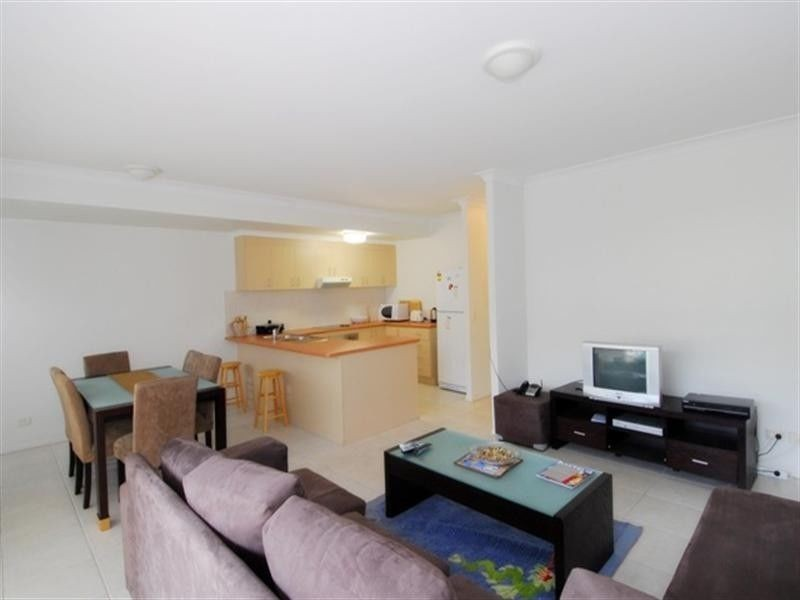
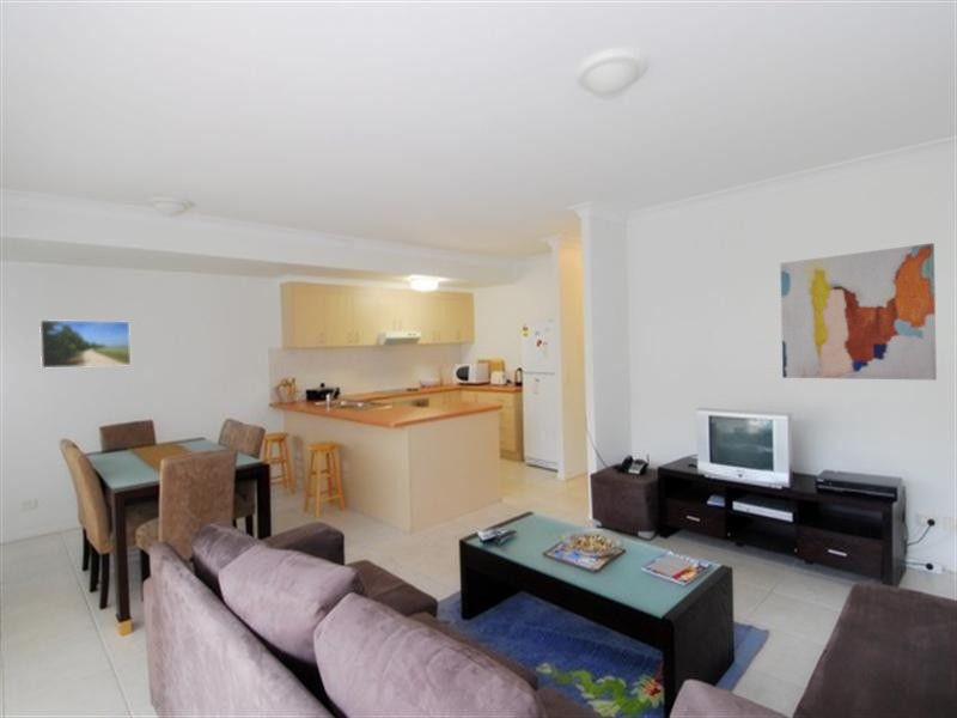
+ wall art (852, 316)
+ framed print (87, 343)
